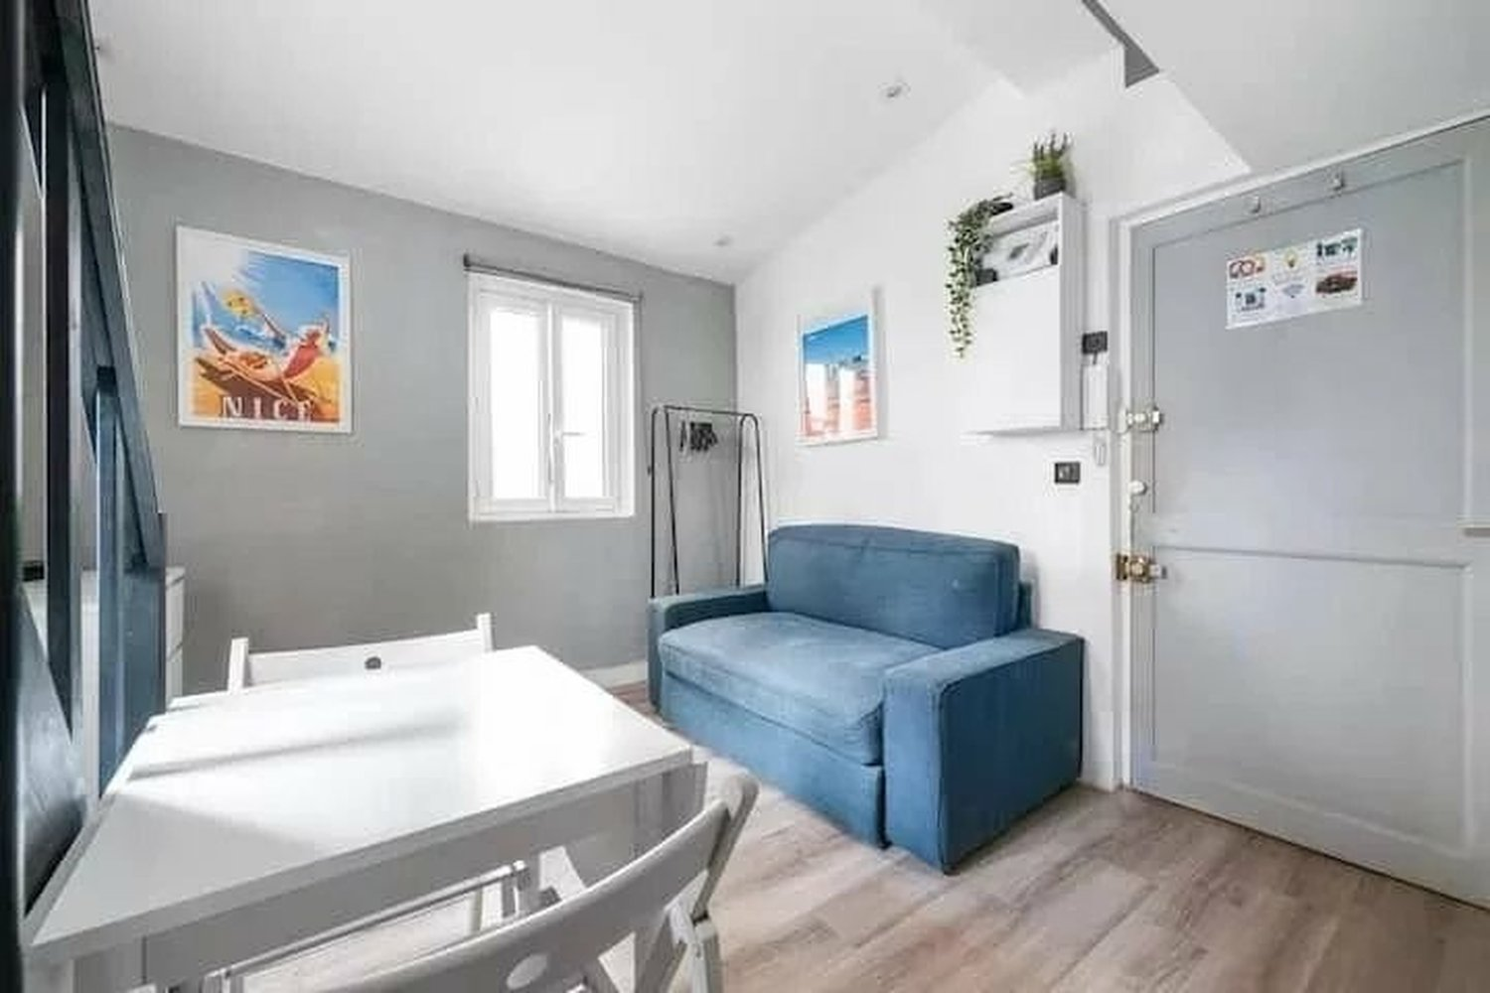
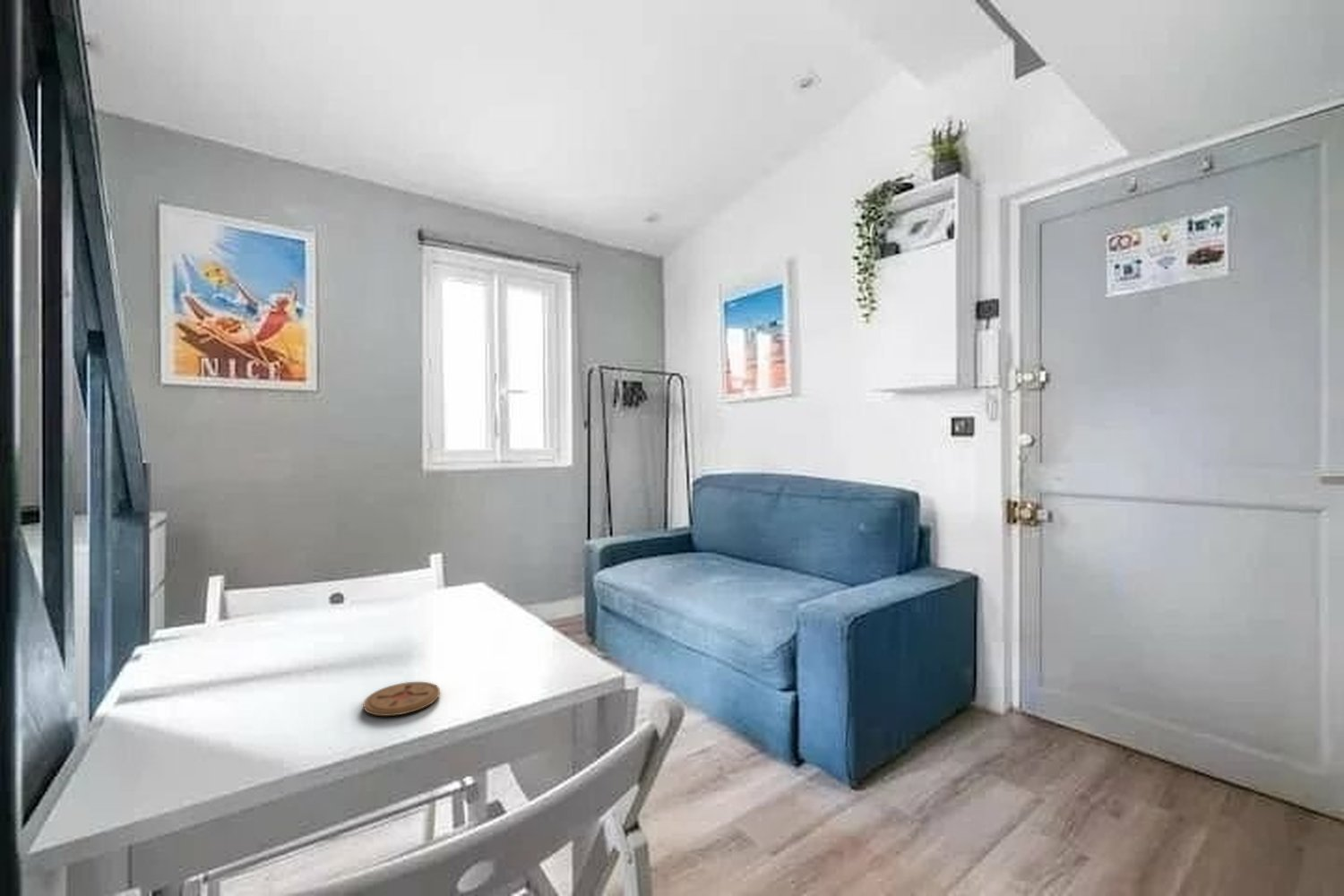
+ coaster (402, 697)
